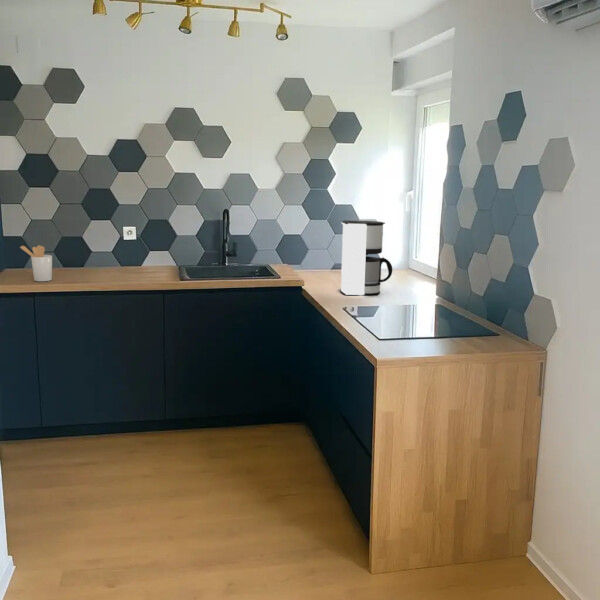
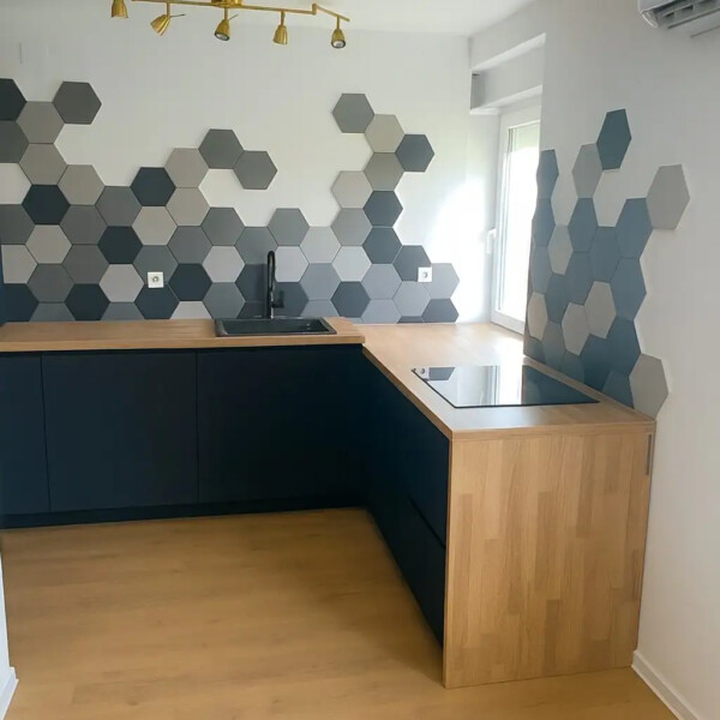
- coffee maker (366, 257)
- utensil holder (36, 262)
